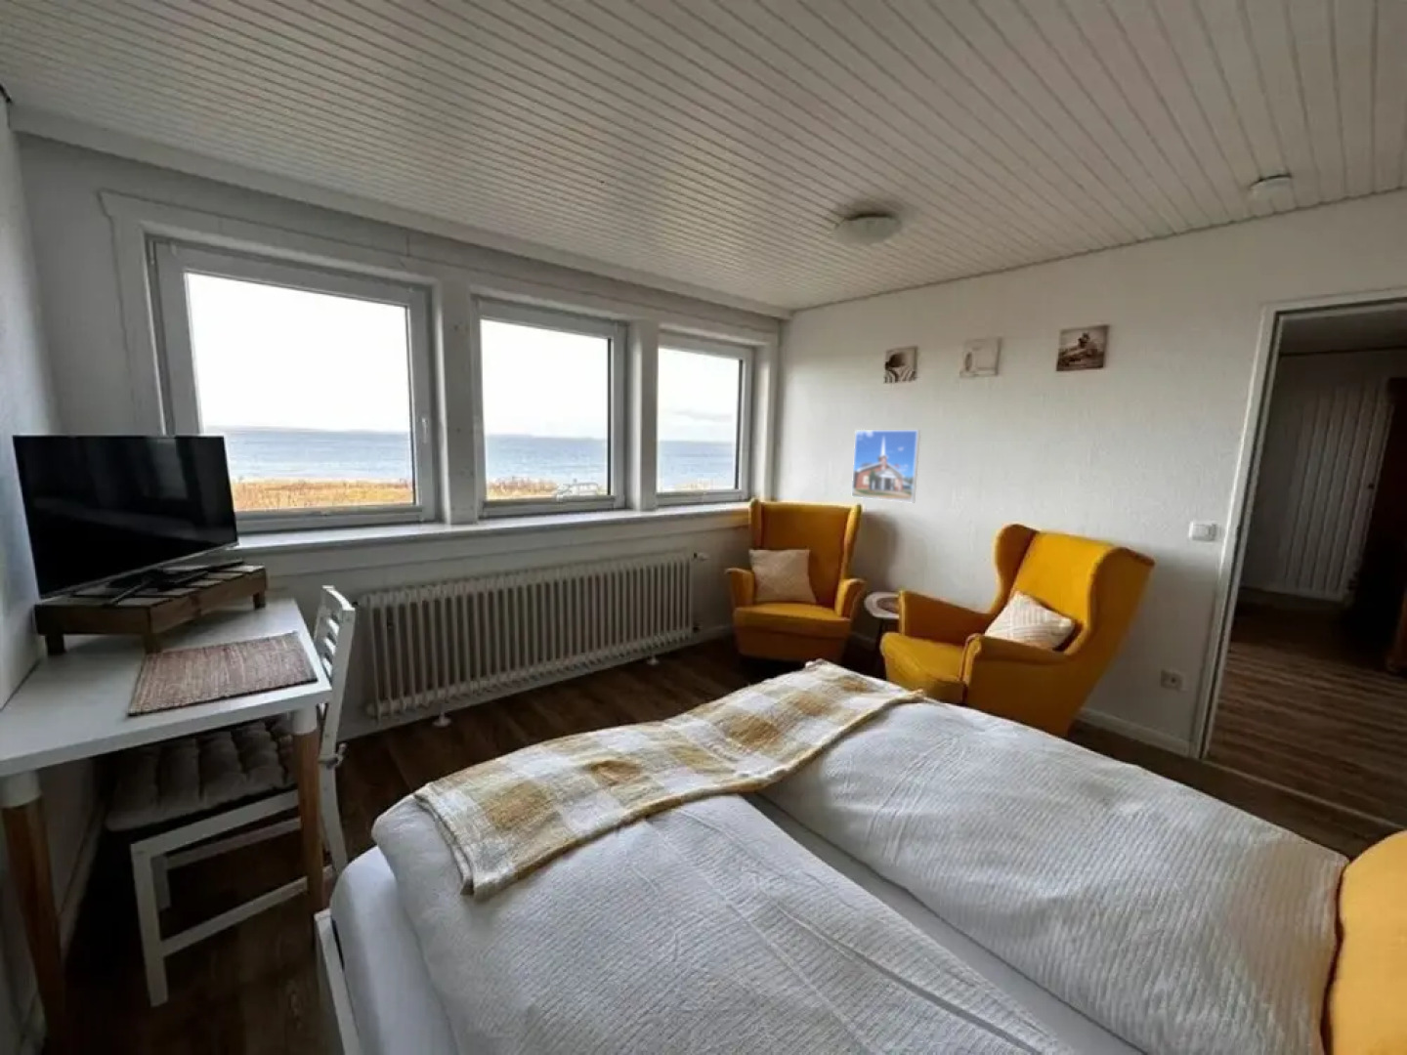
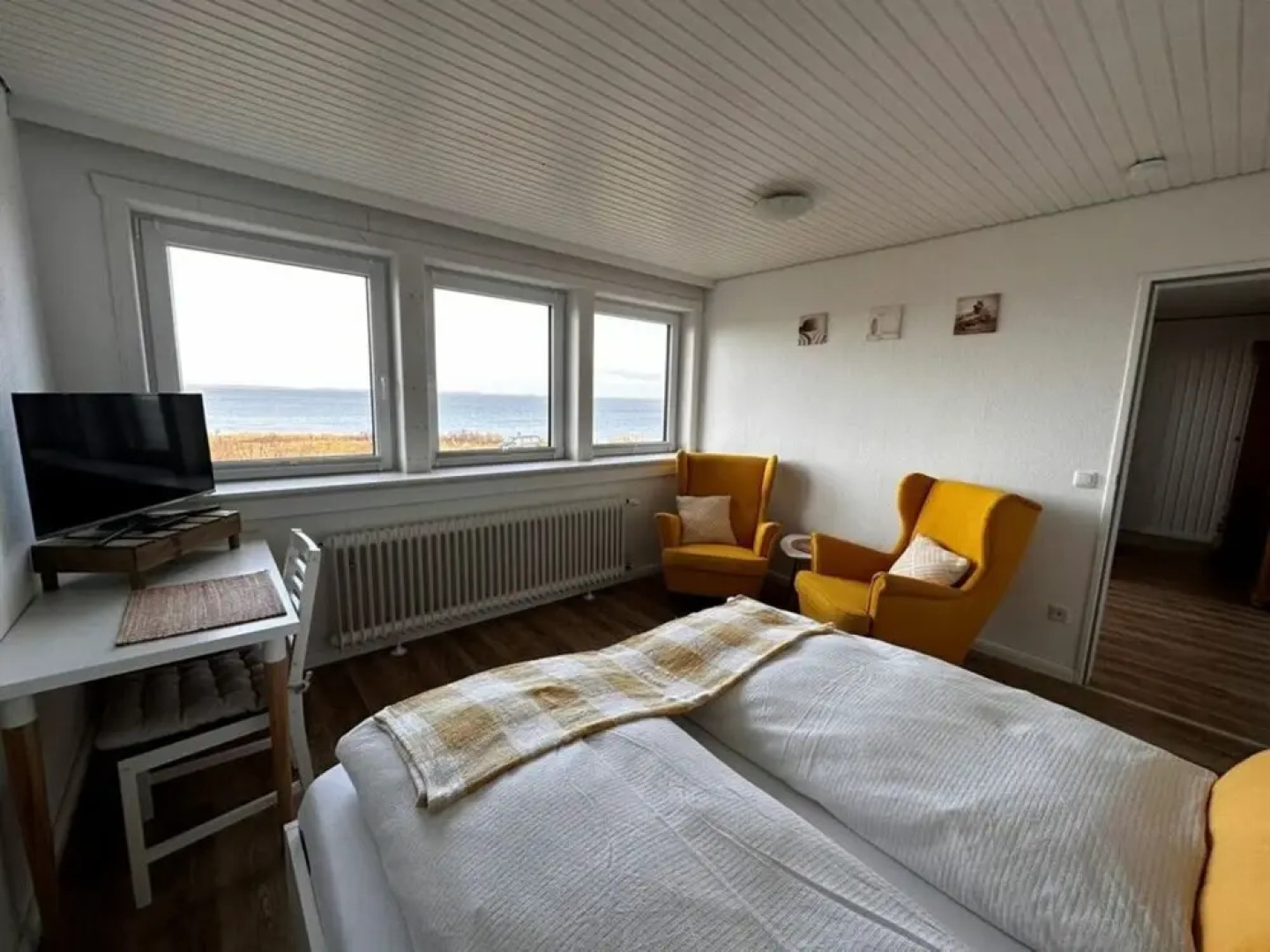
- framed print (883, 465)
